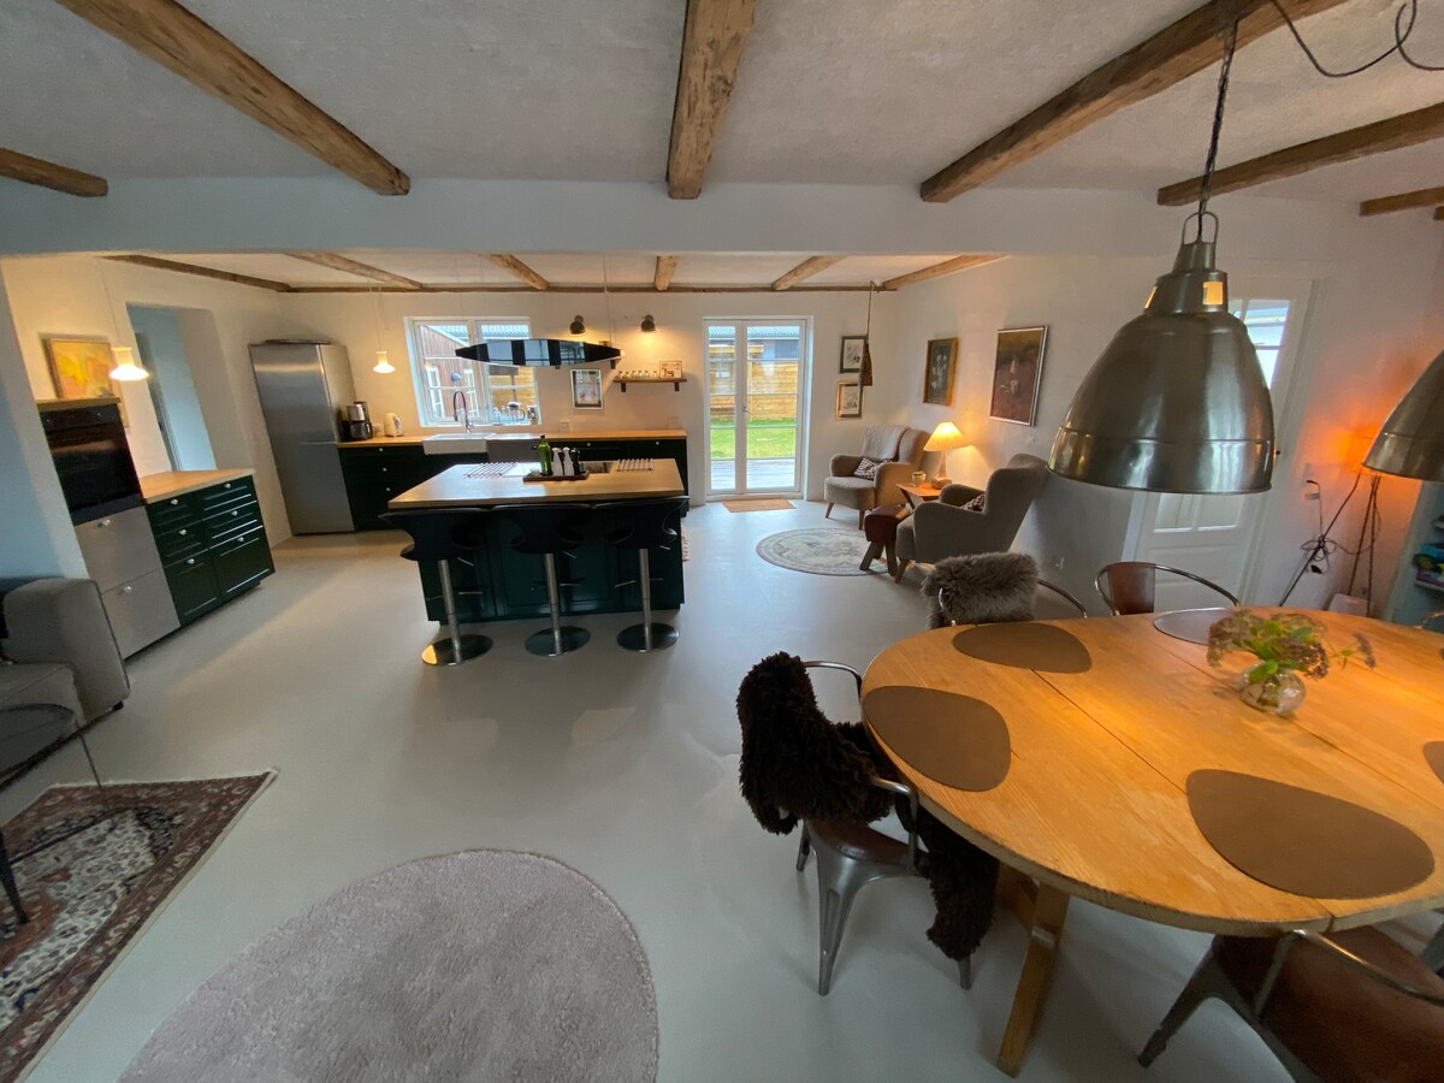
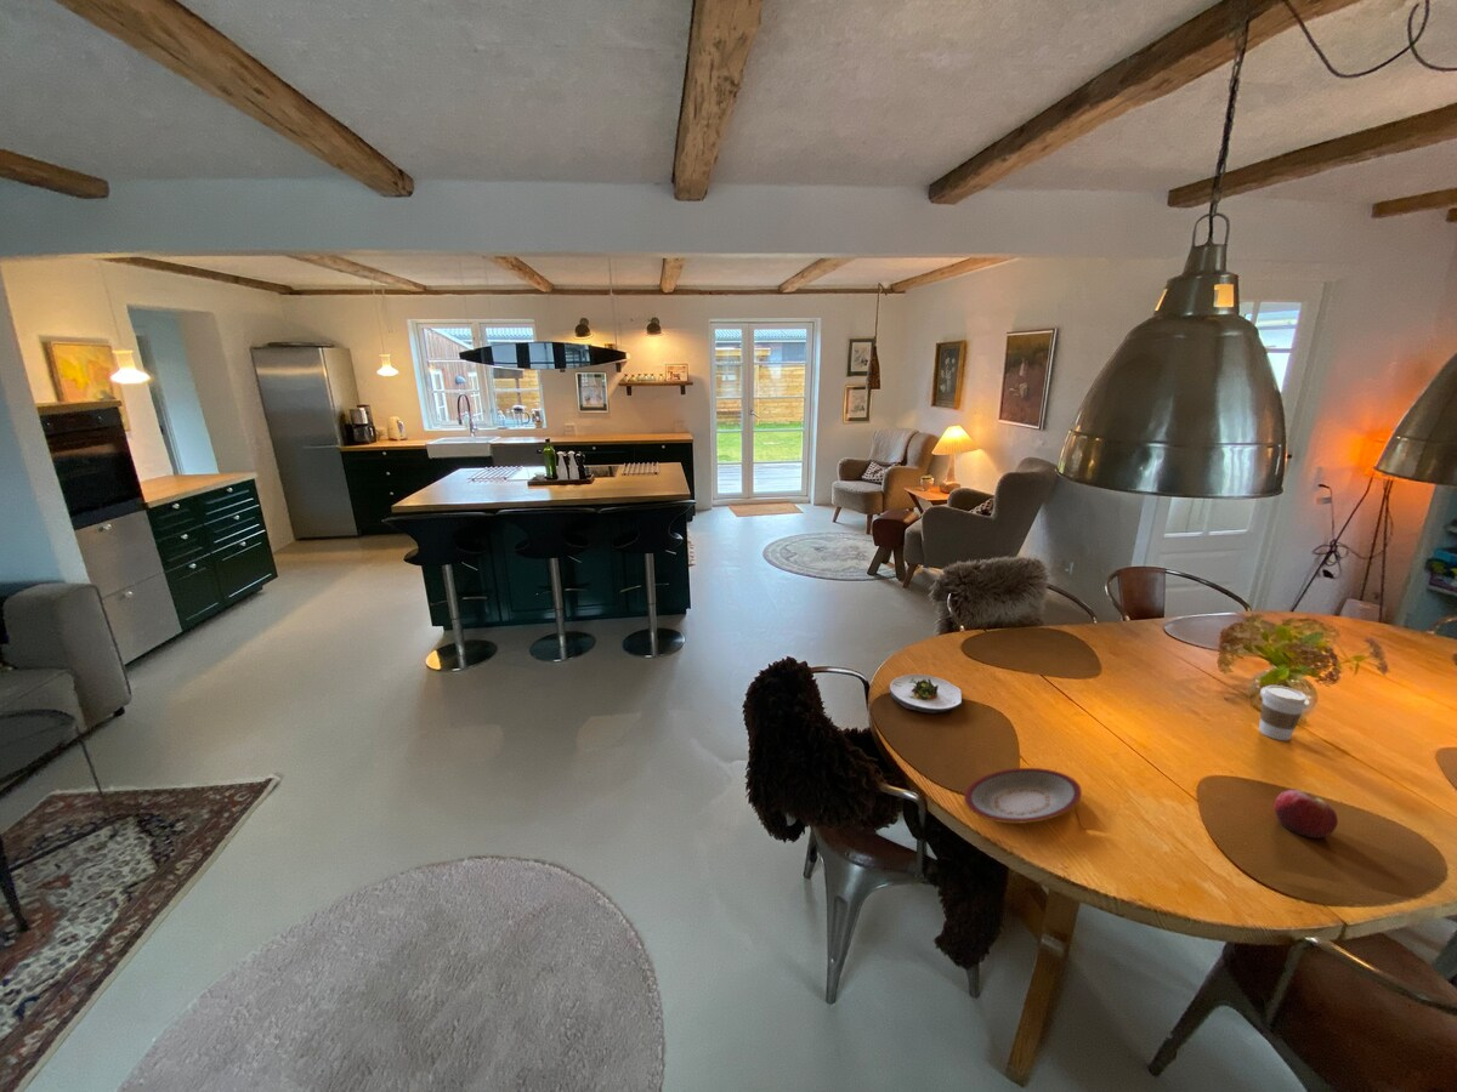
+ coffee cup (1280, 712)
+ plate (1022, 797)
+ salad plate (924, 688)
+ apple (1305, 812)
